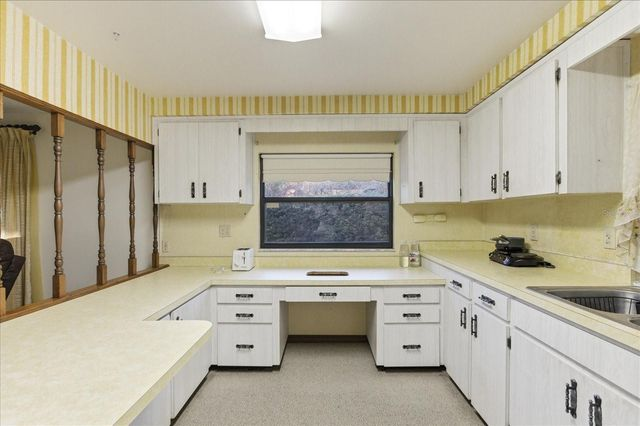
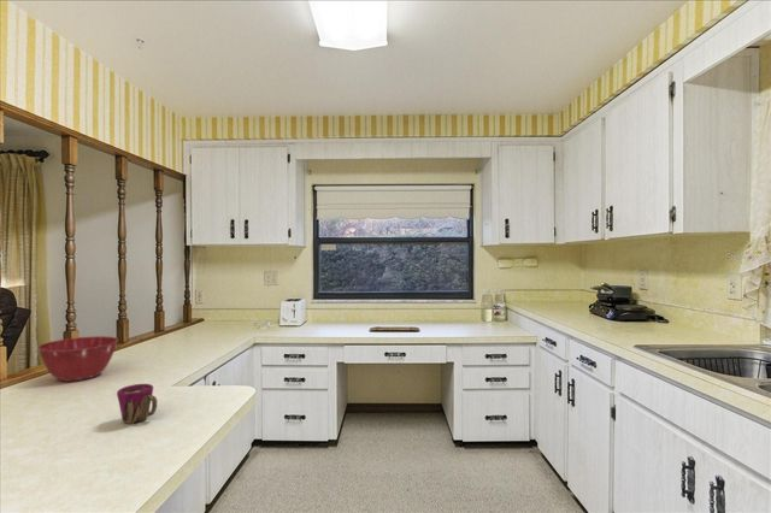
+ cup (139, 403)
+ mixing bowl (80, 359)
